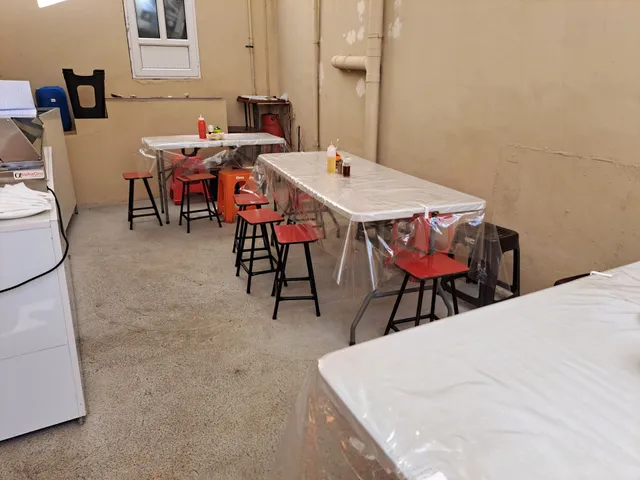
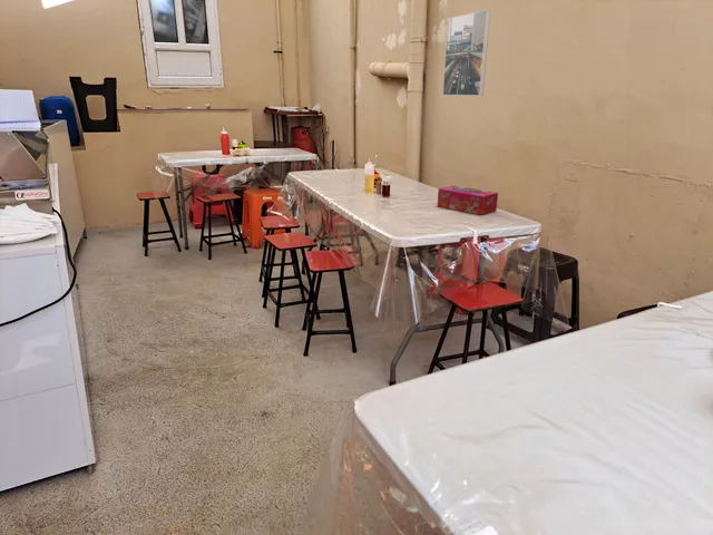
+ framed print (465, 56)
+ tissue box (467, 200)
